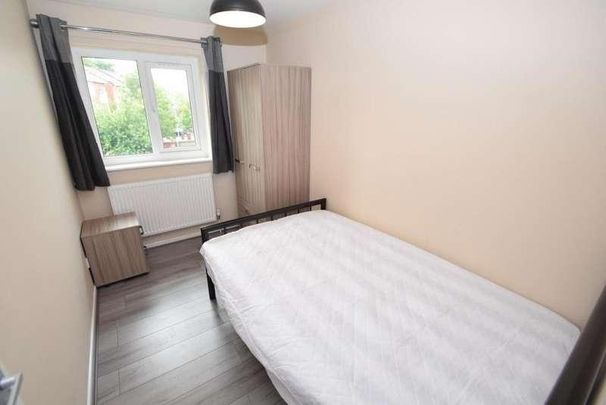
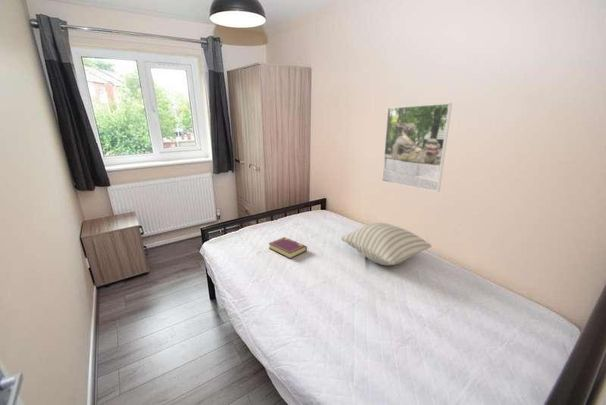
+ pillow (384, 242)
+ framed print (412, 147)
+ book (287, 246)
